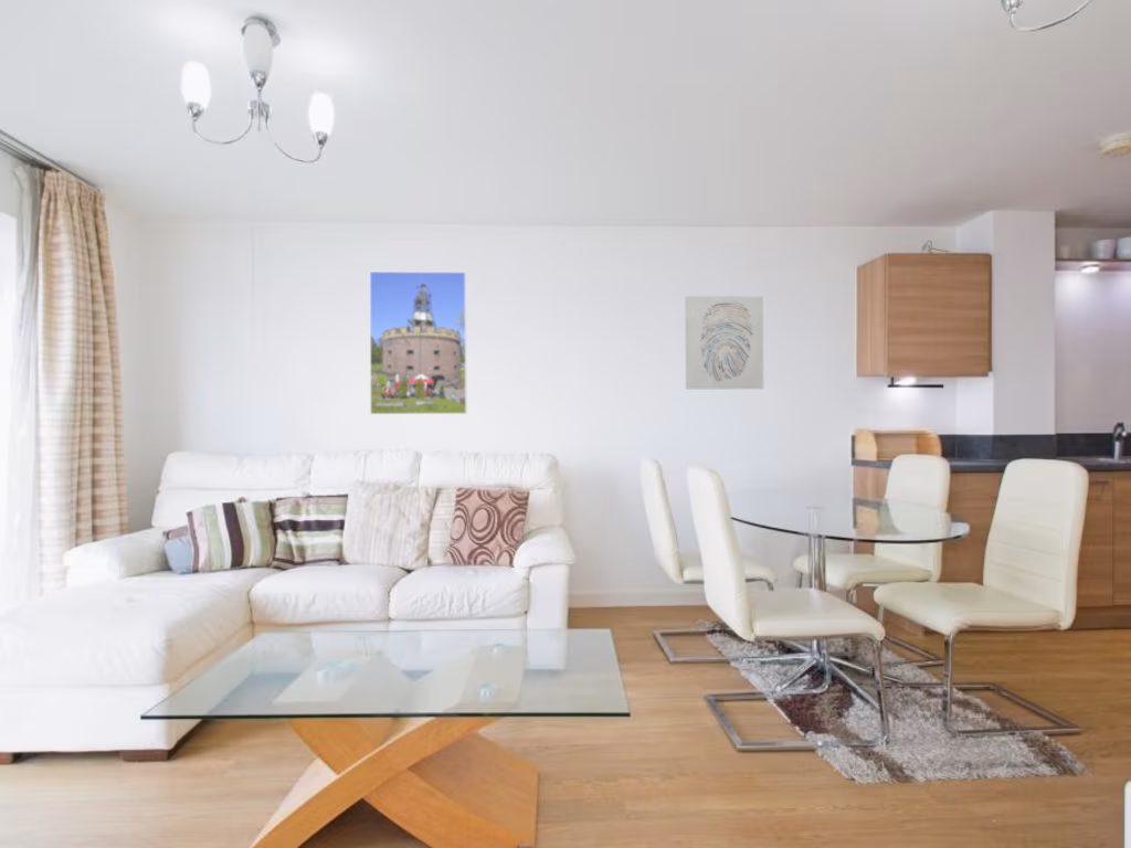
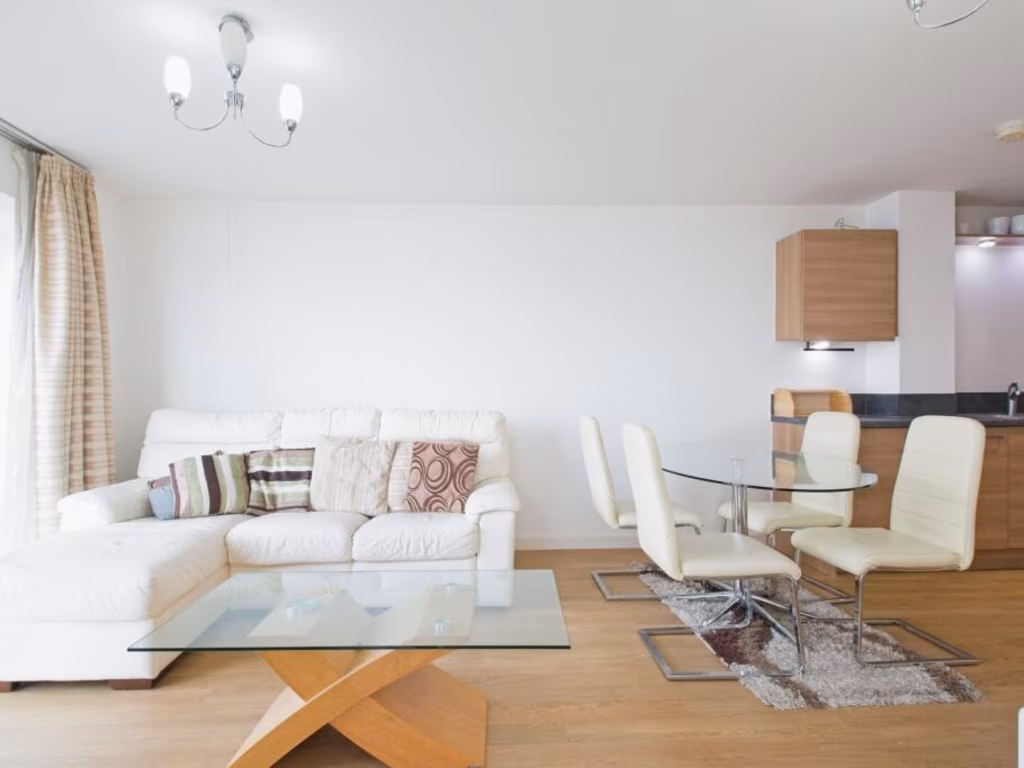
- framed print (417, 342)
- wall art (723, 342)
